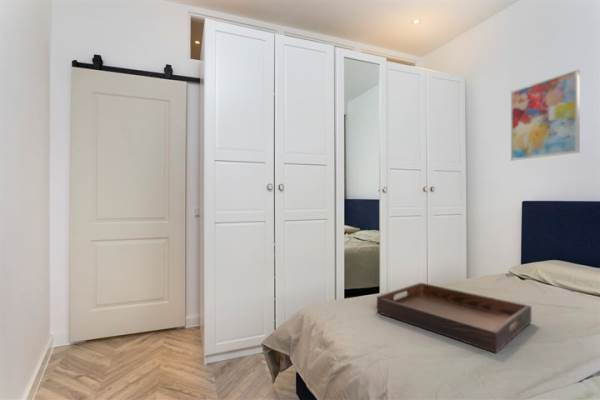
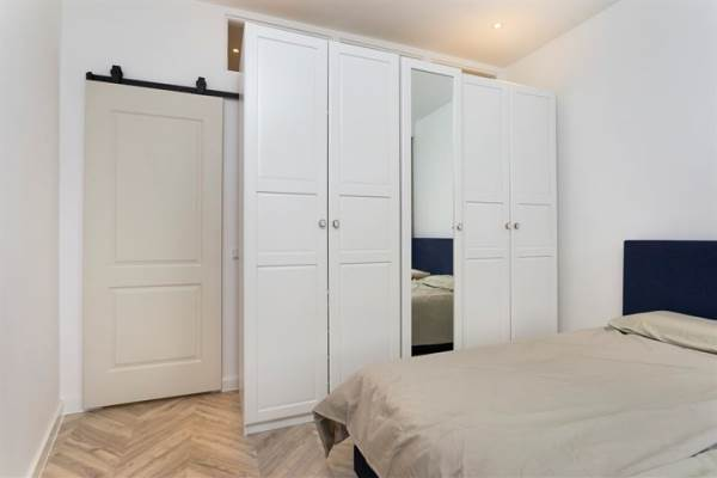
- serving tray (449, 309)
- wall art (542, 119)
